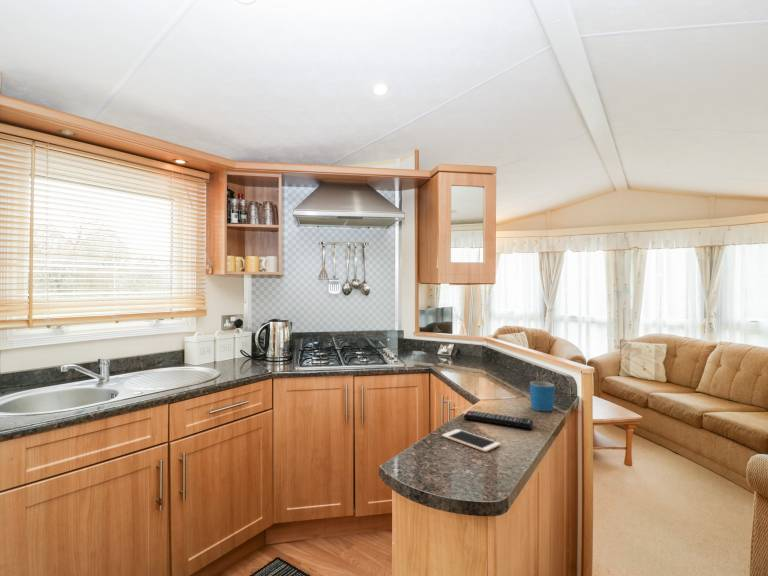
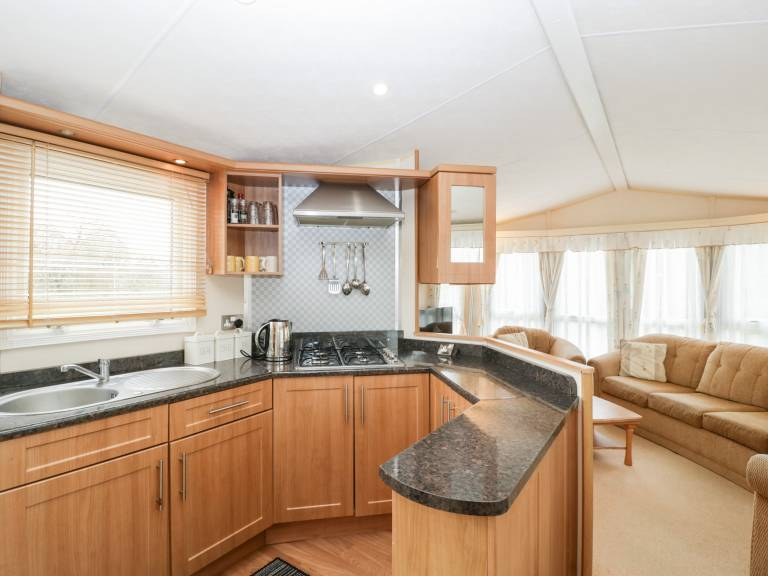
- remote control (497, 419)
- cell phone (470, 439)
- mug (540, 394)
